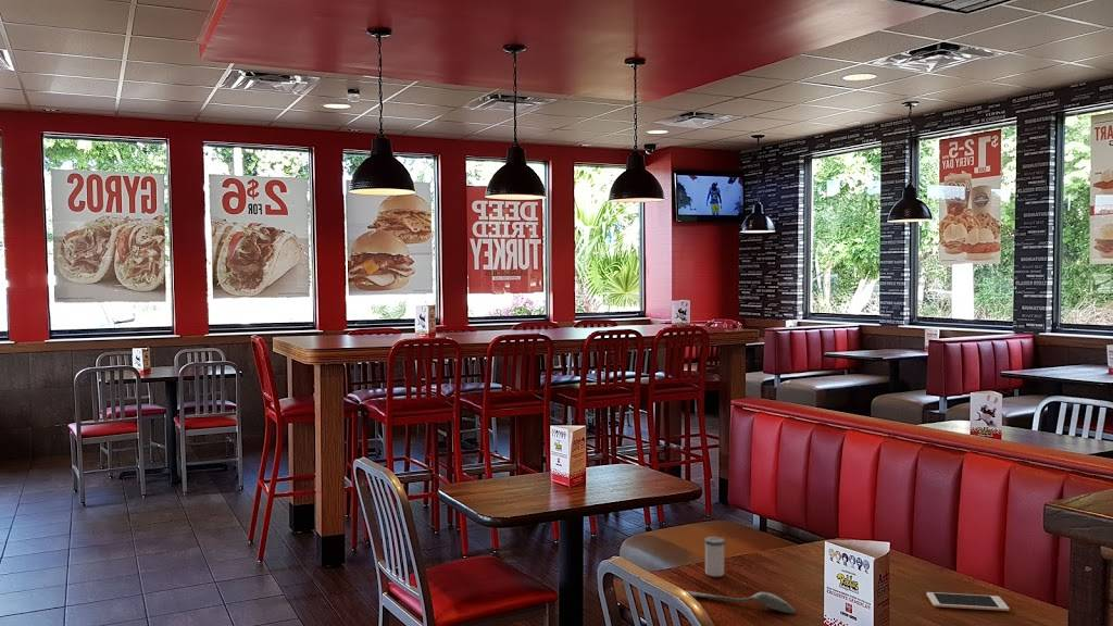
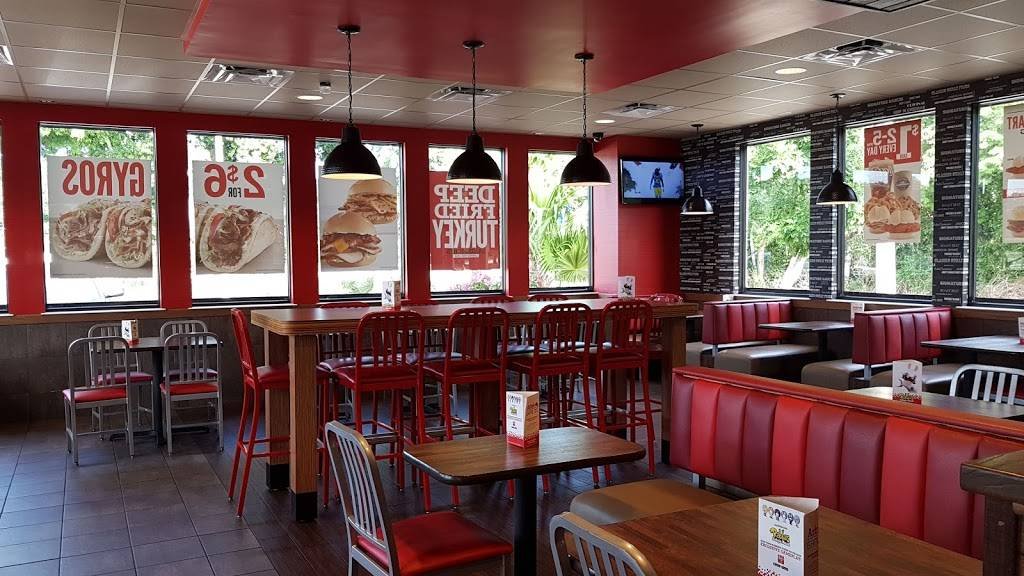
- salt shaker (714, 556)
- cell phone (966, 601)
- spoon (733, 598)
